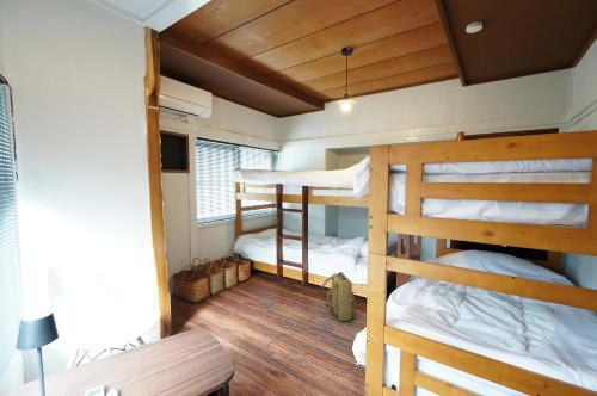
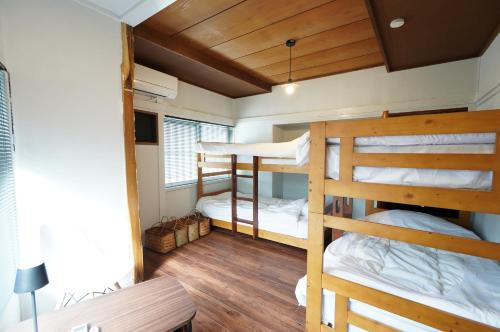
- backpack (338, 293)
